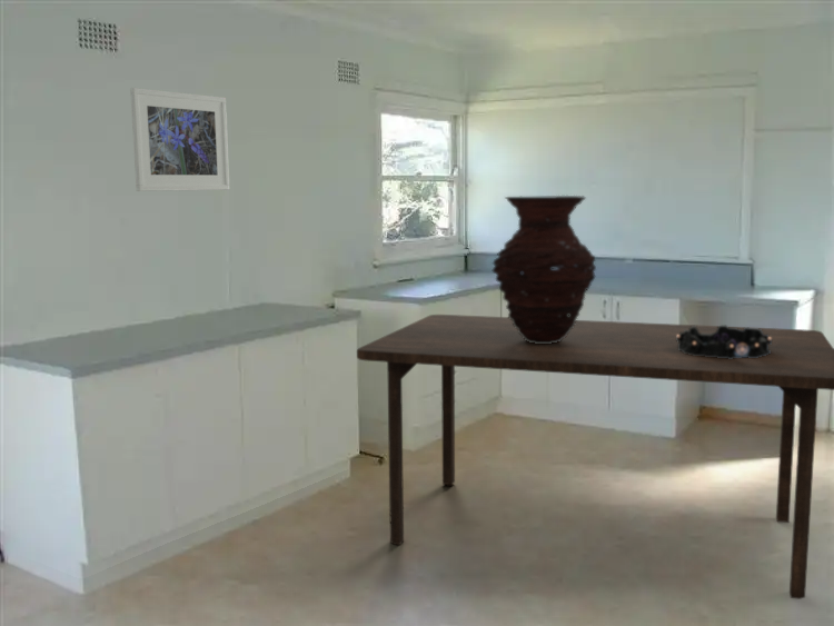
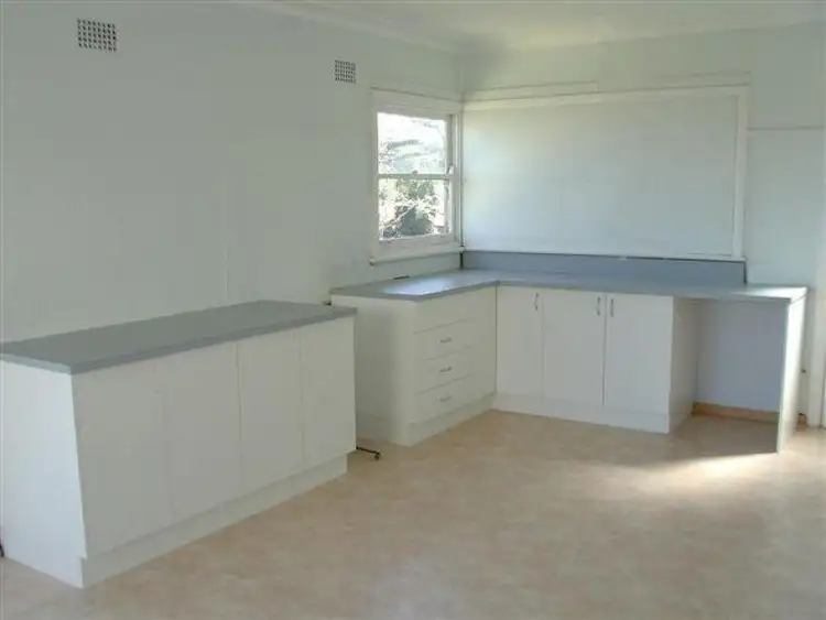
- vase (543, 268)
- decorative bowl (724, 339)
- dining table (597, 375)
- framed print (182, 141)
